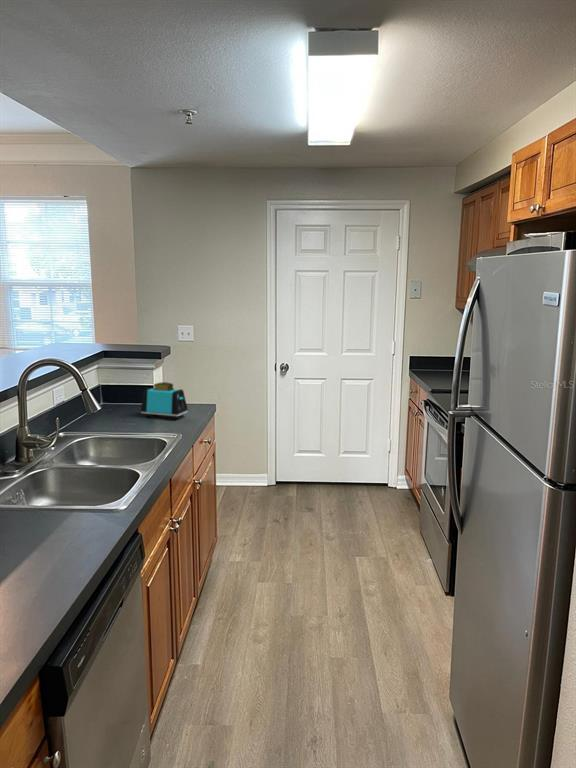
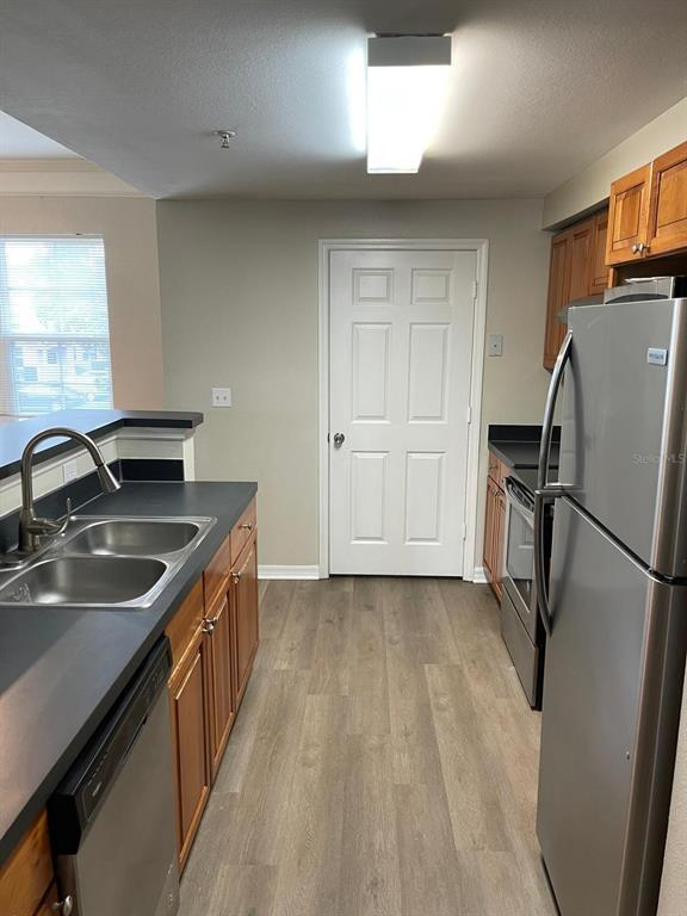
- toaster (164, 399)
